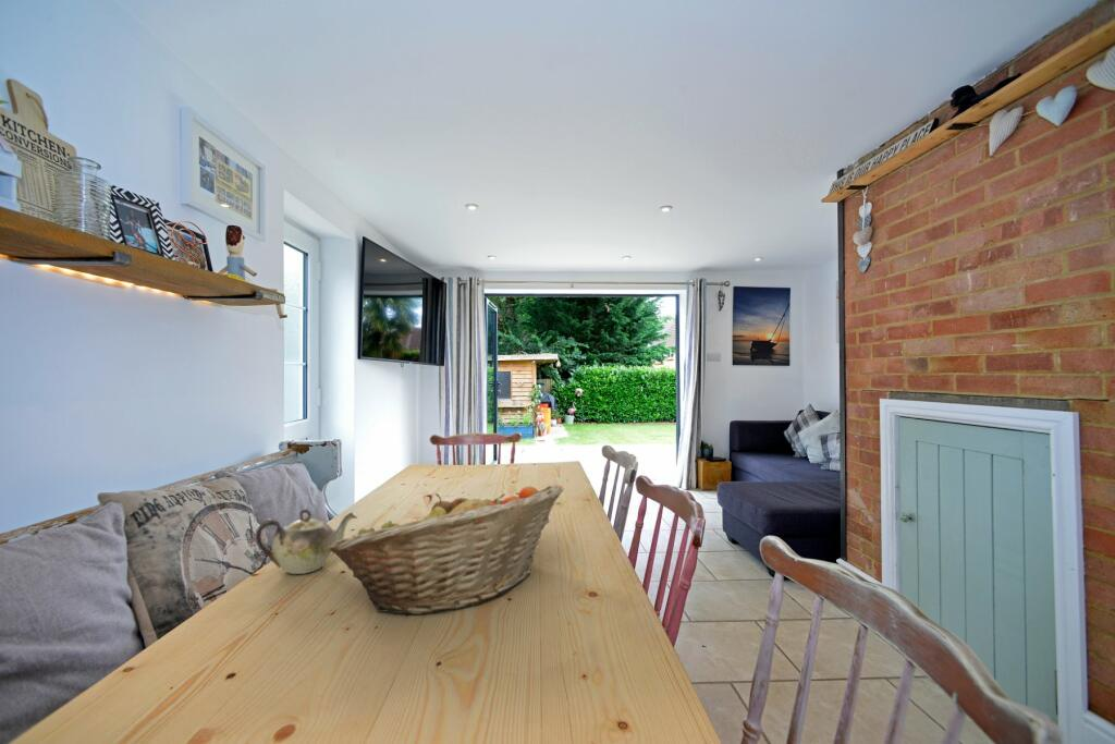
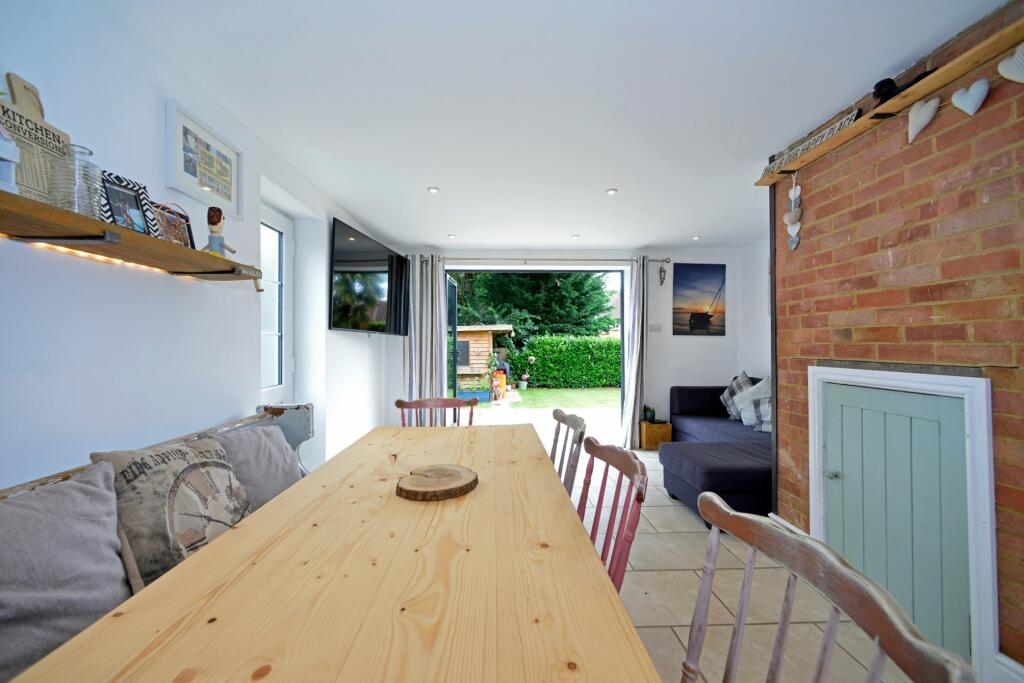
- fruit basket (457, 534)
- teapot (309, 537)
